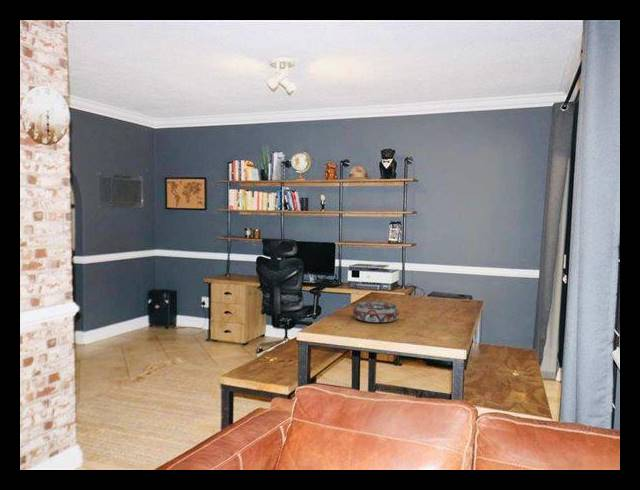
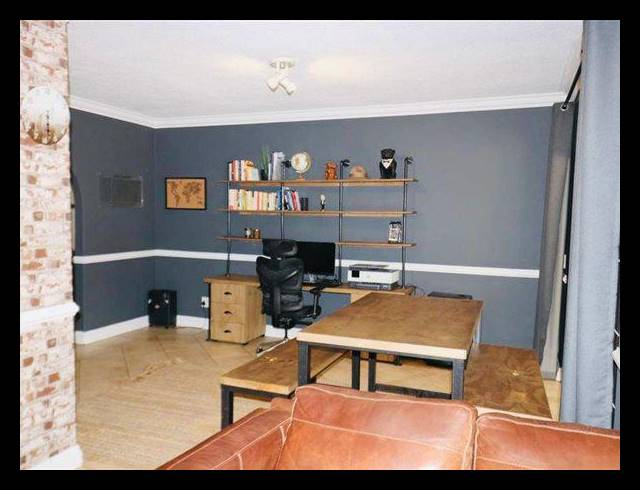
- decorative bowl (375, 311)
